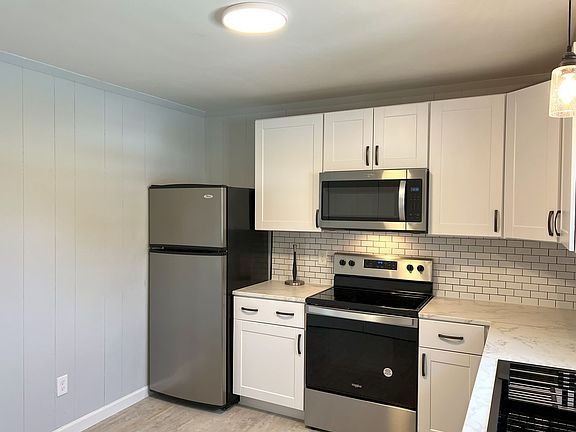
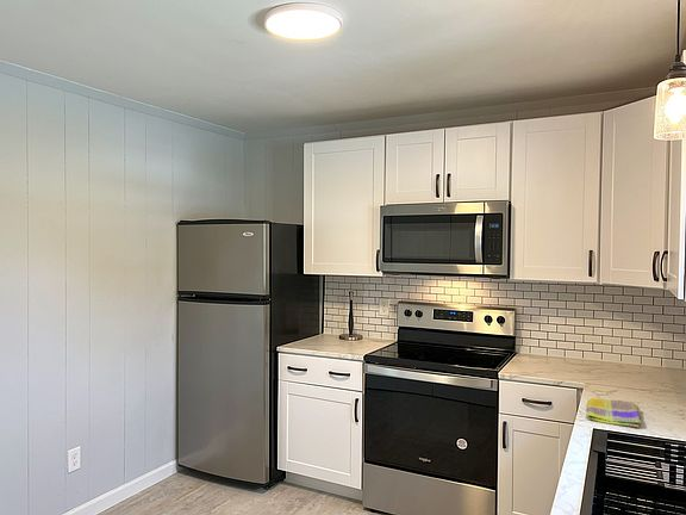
+ dish towel (612, 410)
